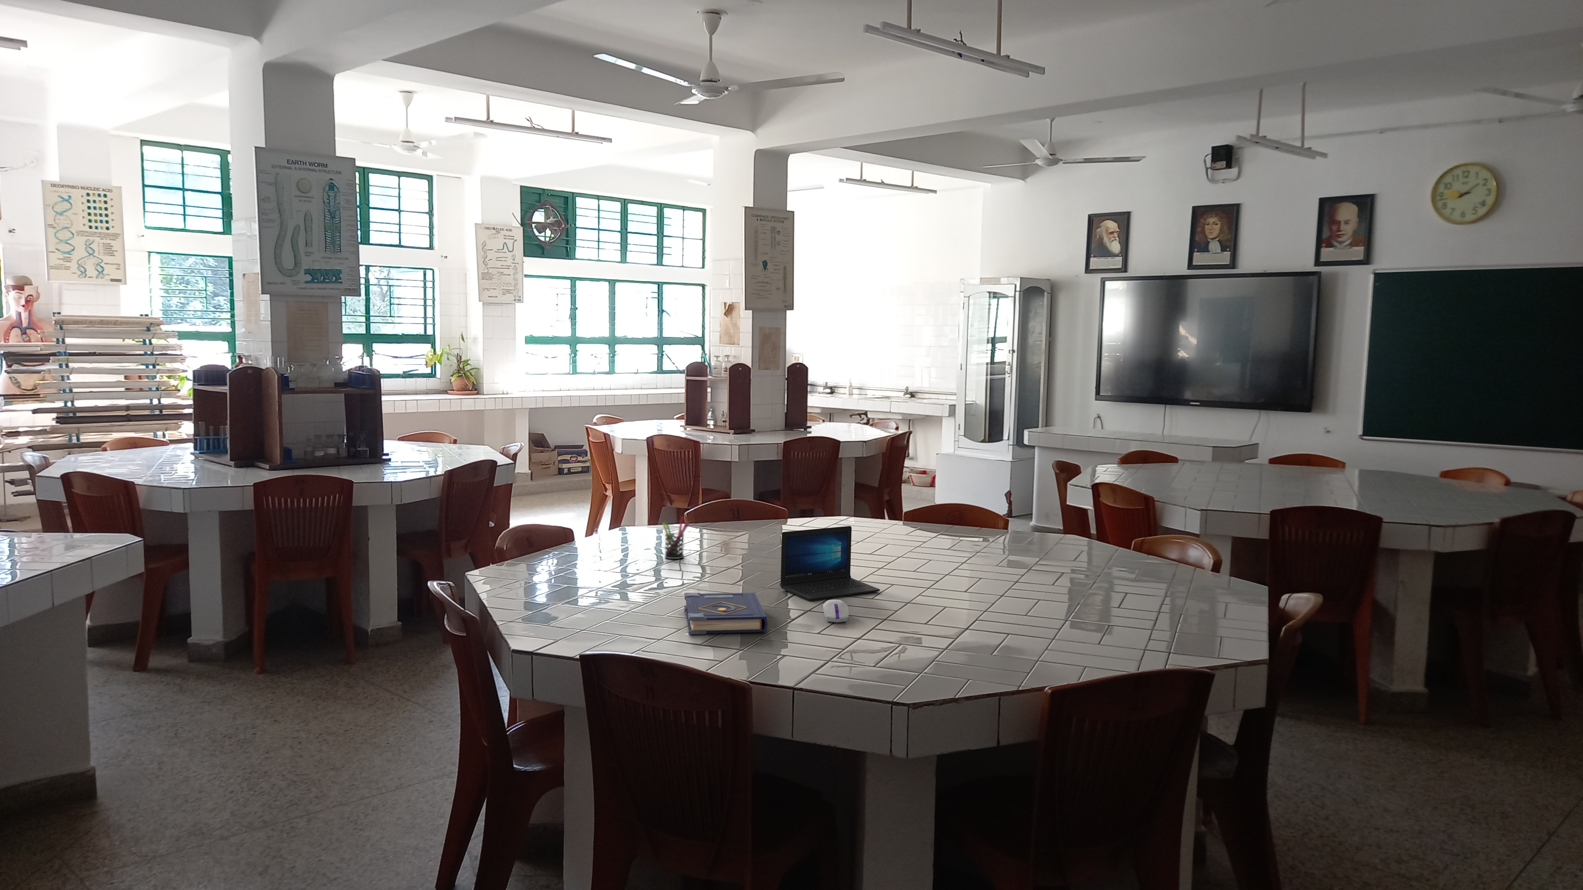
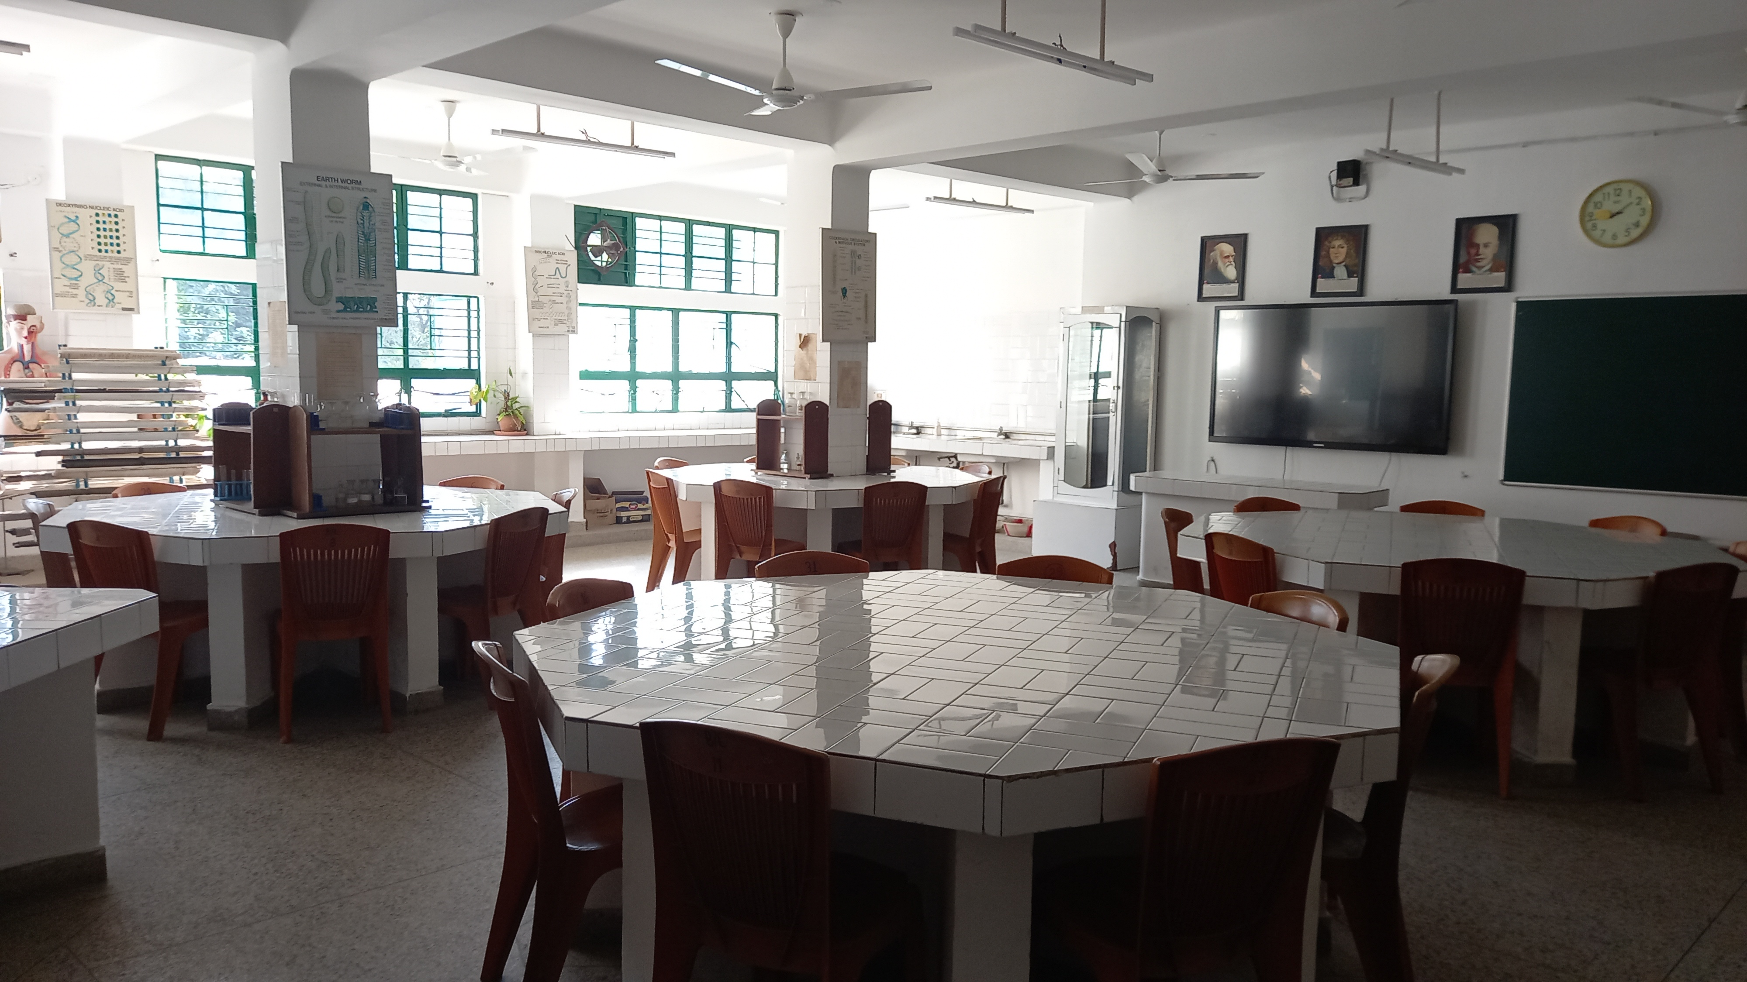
- computer mouse (835, 610)
- laptop (831, 562)
- pen holder (674, 537)
- book (724, 612)
